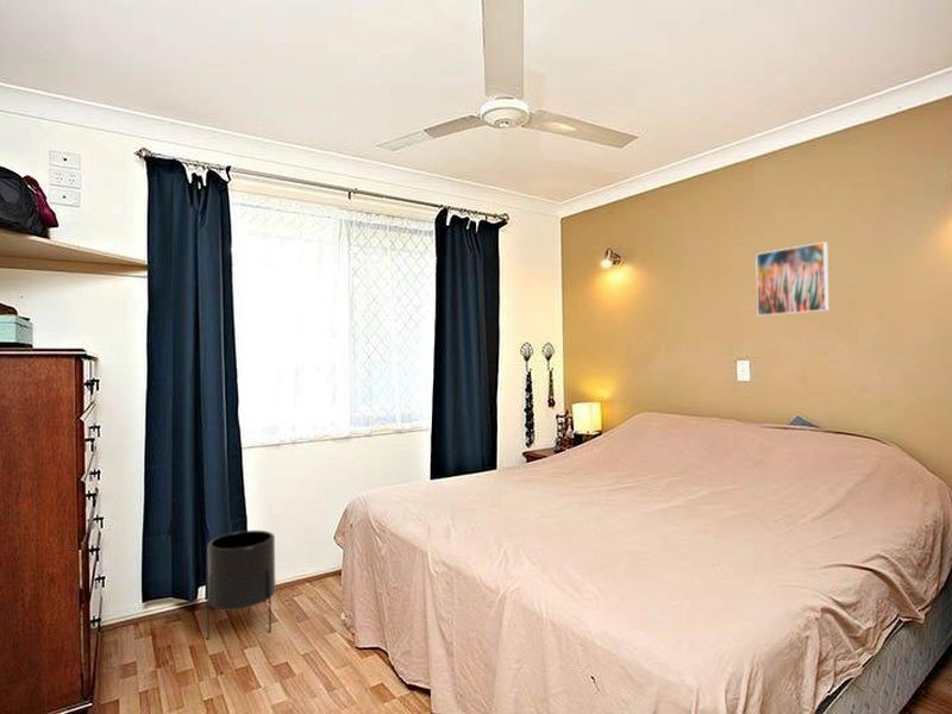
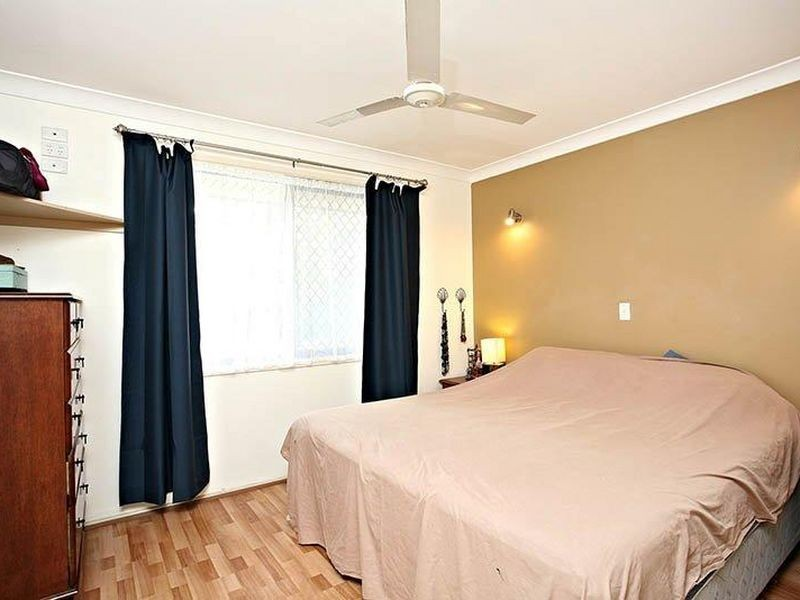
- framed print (790, 281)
- planter (242, 583)
